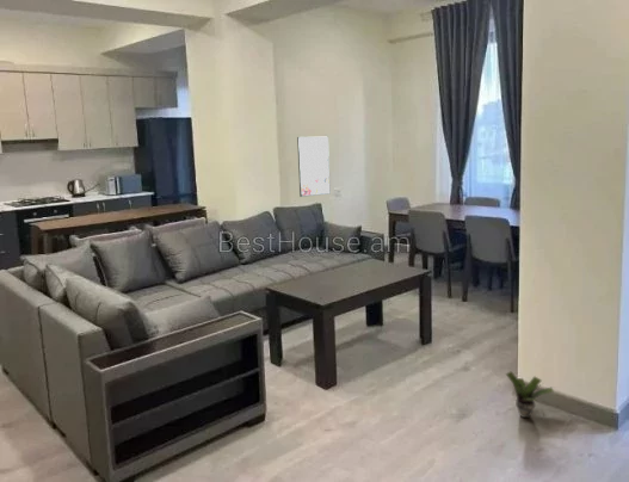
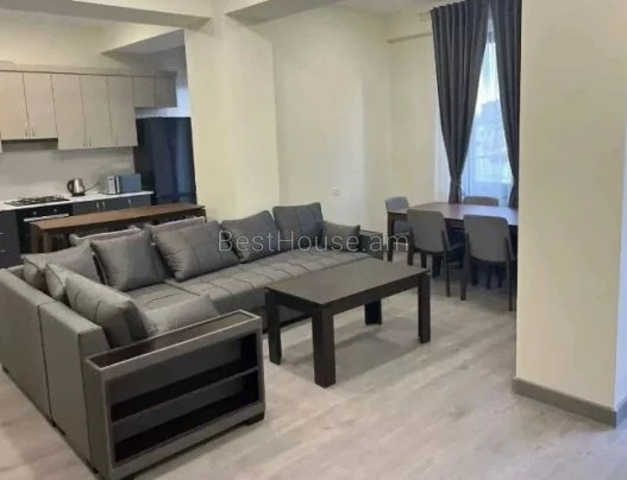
- potted plant (524, 396)
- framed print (314, 166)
